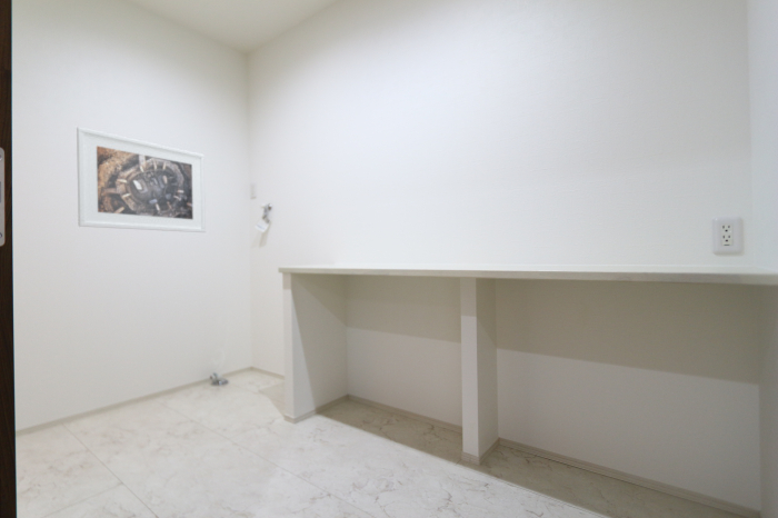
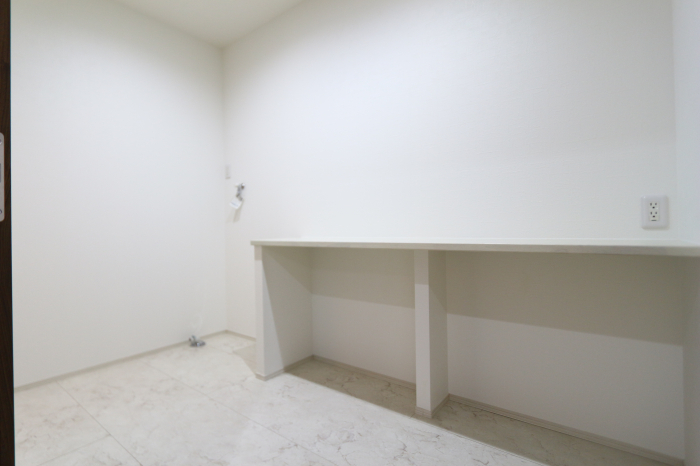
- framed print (148, 186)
